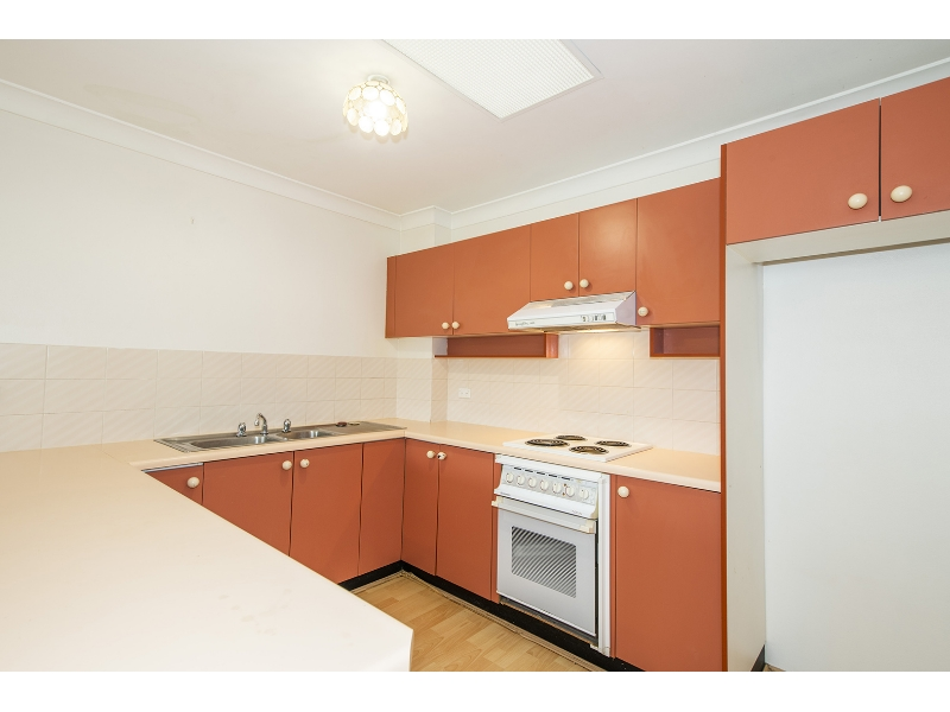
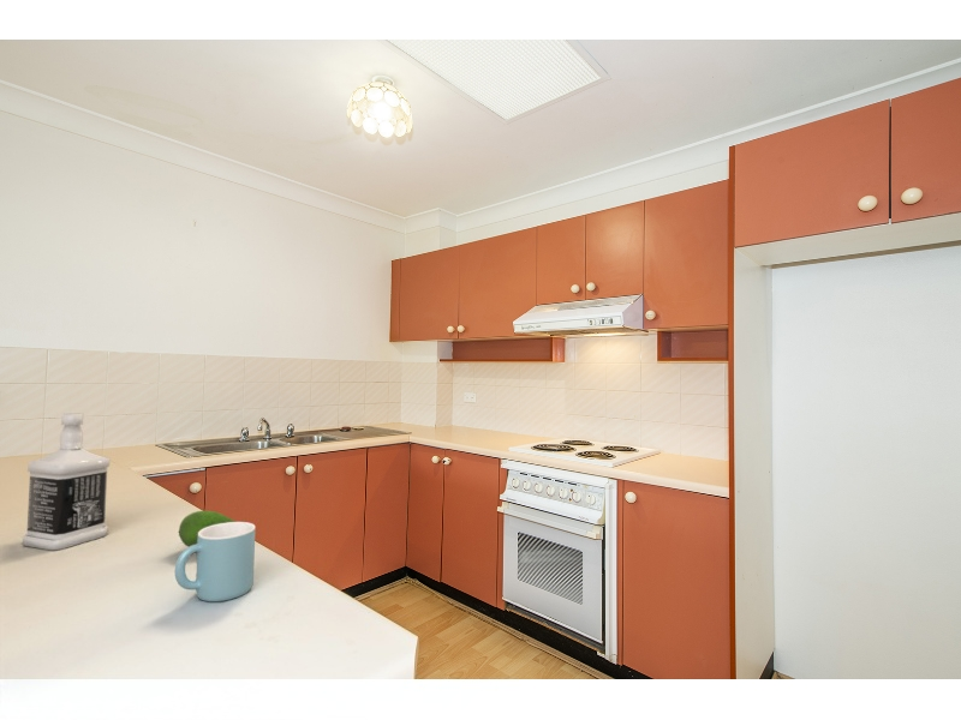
+ fruit (209, 526)
+ bottle (70, 475)
+ mug (215, 563)
